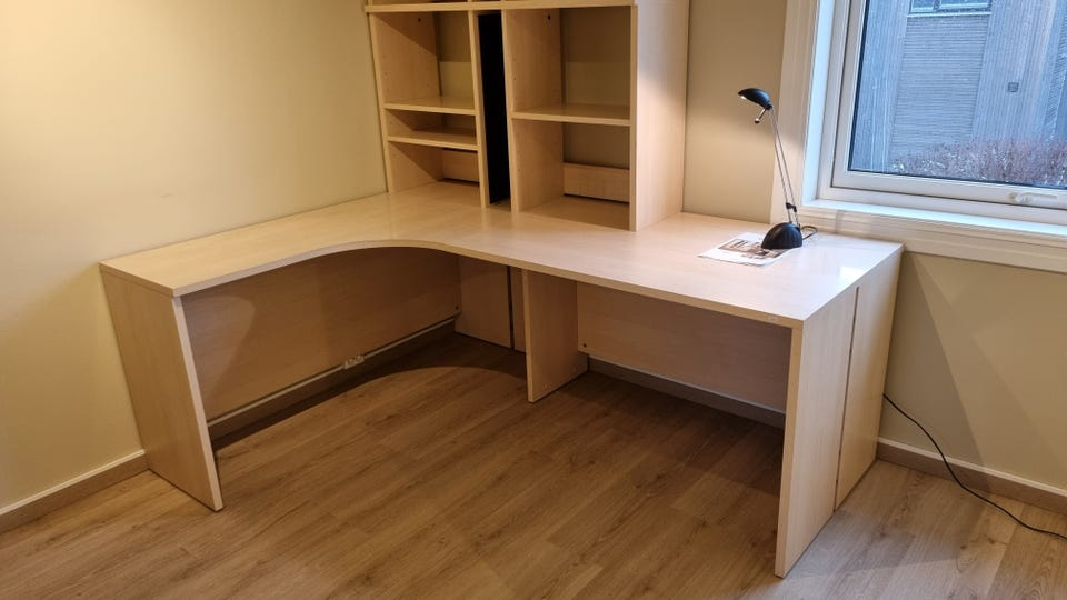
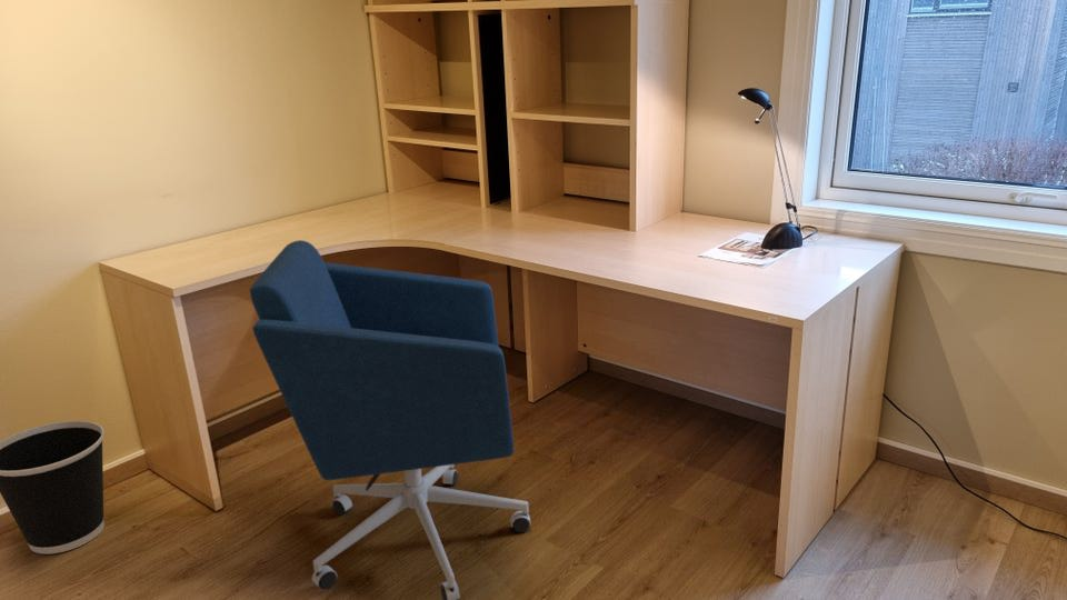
+ wastebasket (56, 490)
+ office chair (401, 404)
